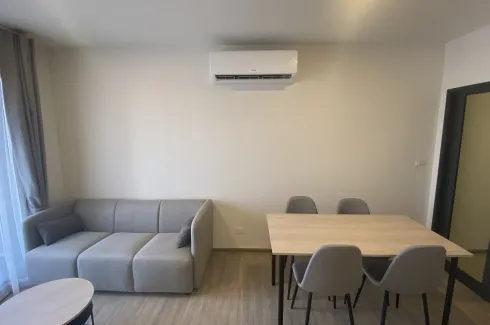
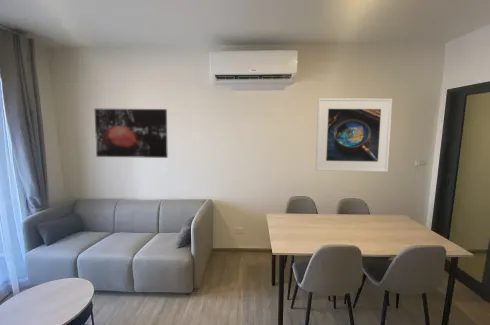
+ wall art (131, 133)
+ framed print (353, 135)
